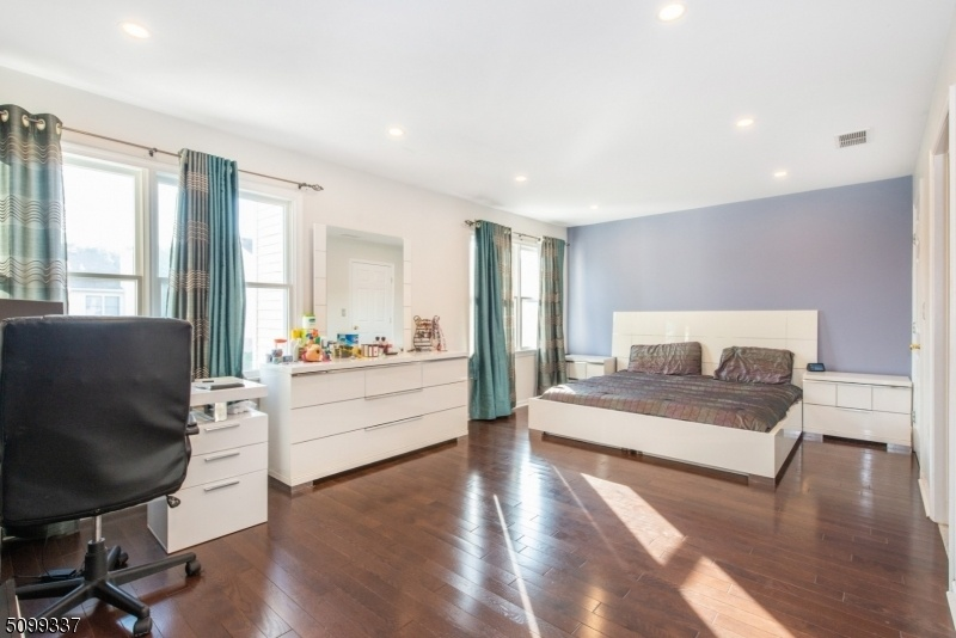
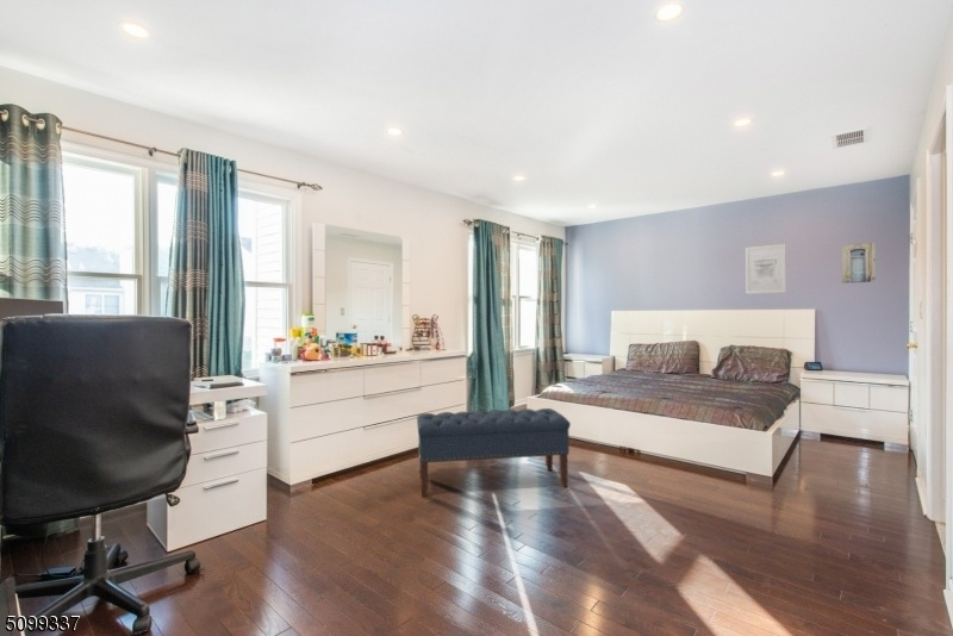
+ wall art (765, 269)
+ wall art (858, 263)
+ bench (491, 447)
